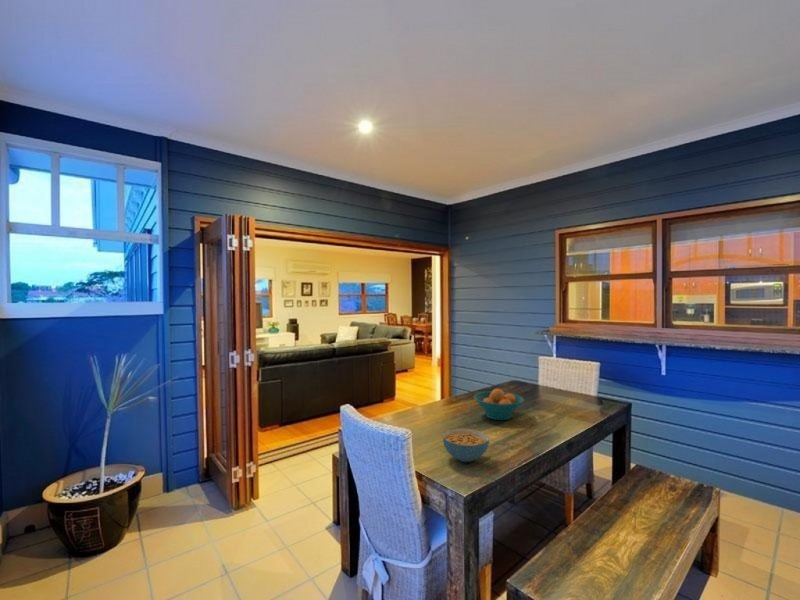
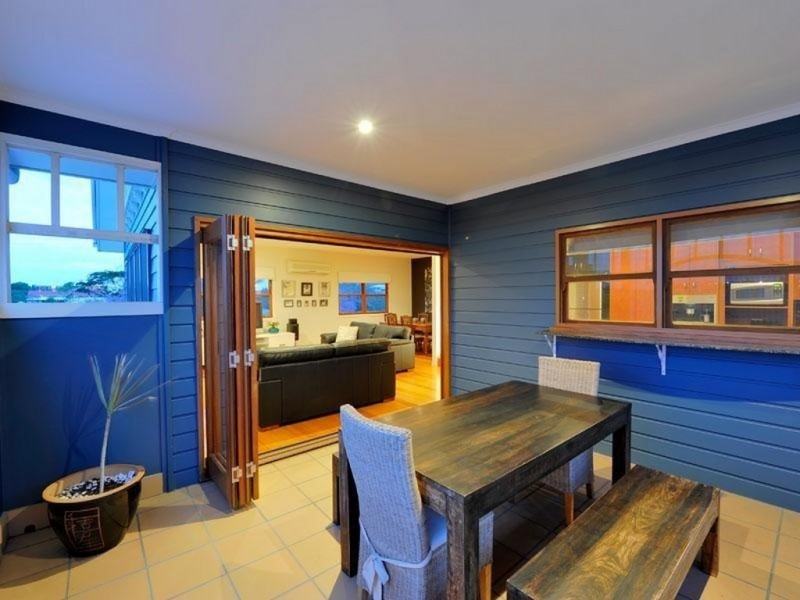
- fruit bowl (498, 402)
- cereal bowl (465, 447)
